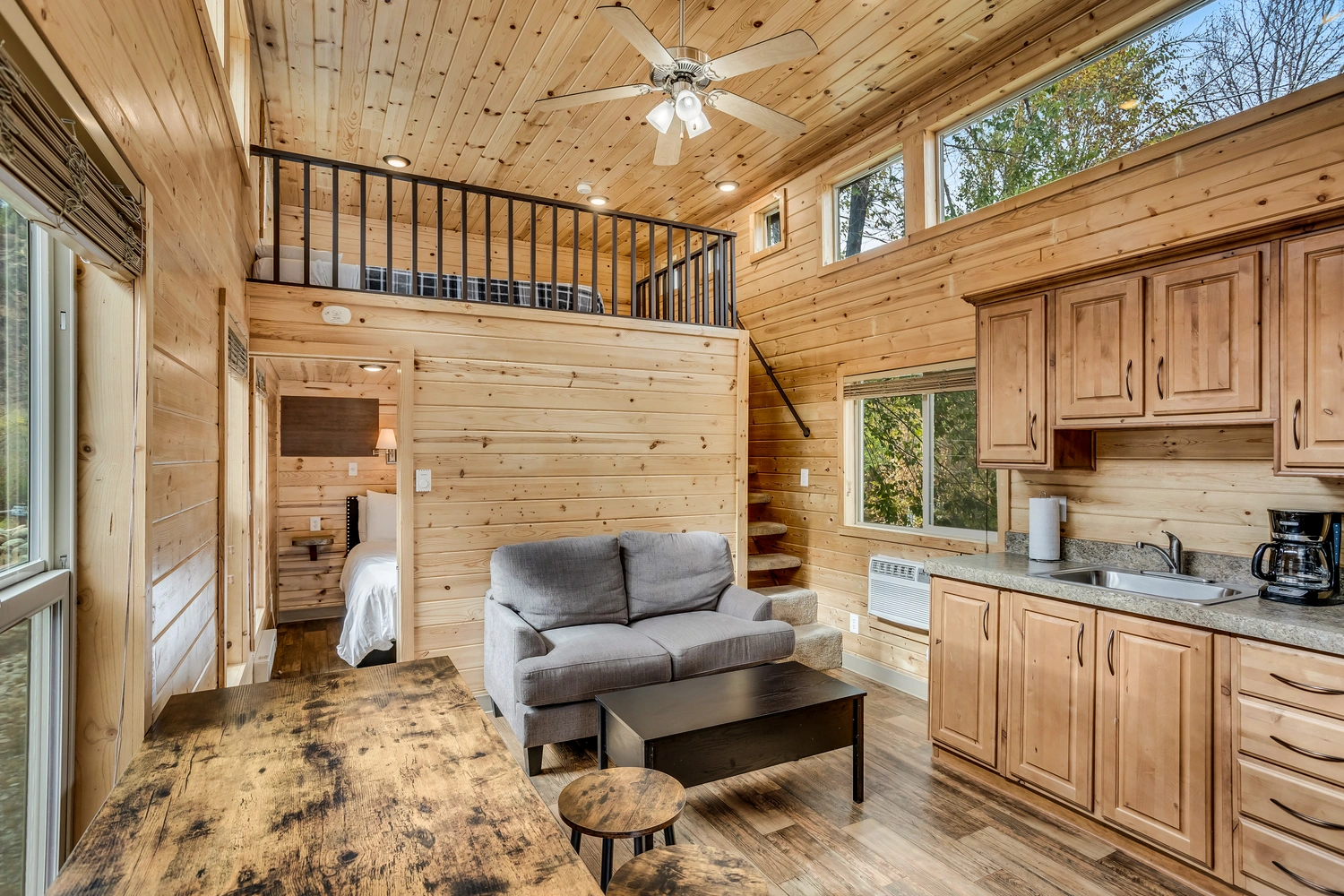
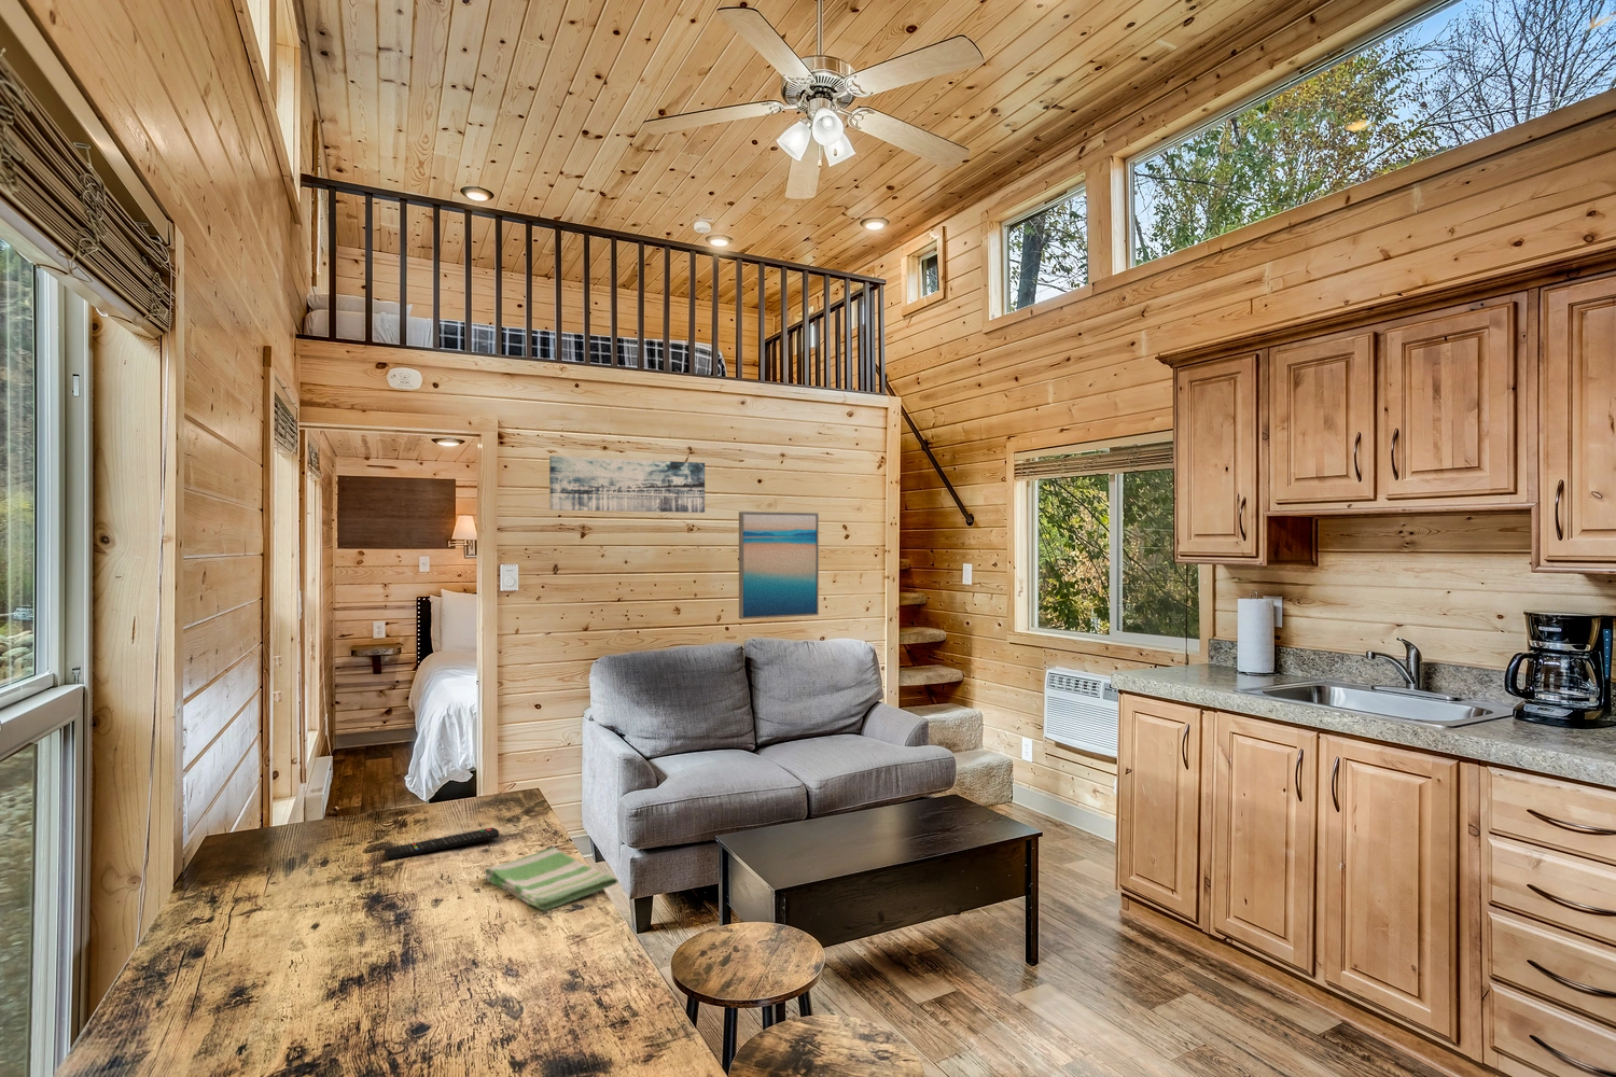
+ dish towel (548, 875)
+ wall art (630, 484)
+ wall art (779, 565)
+ remote control (444, 844)
